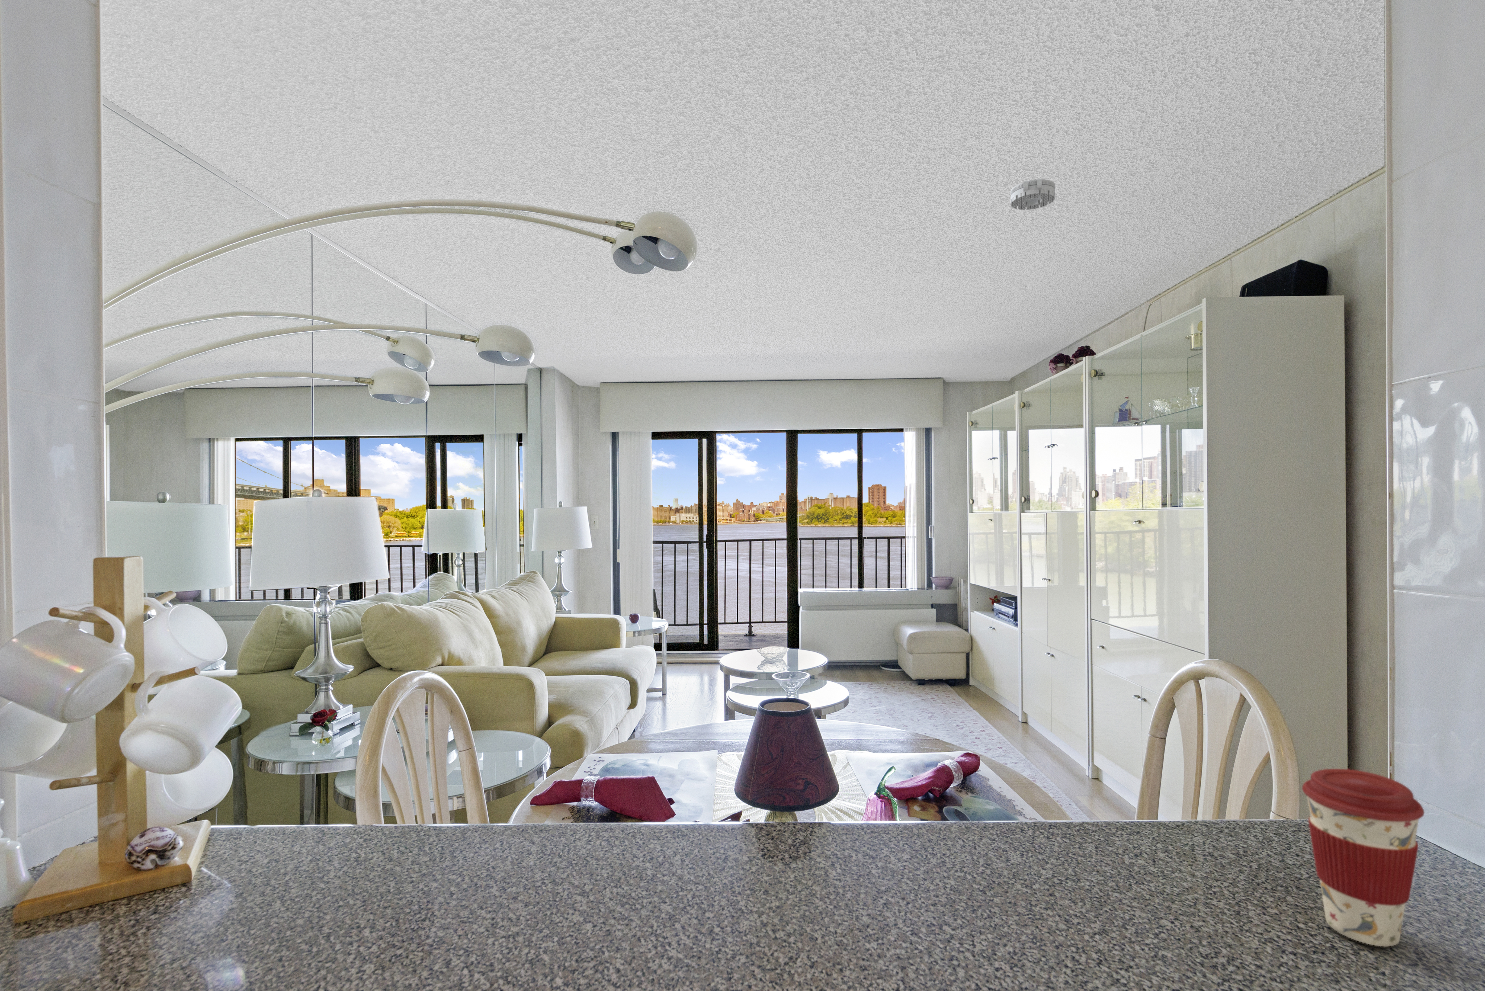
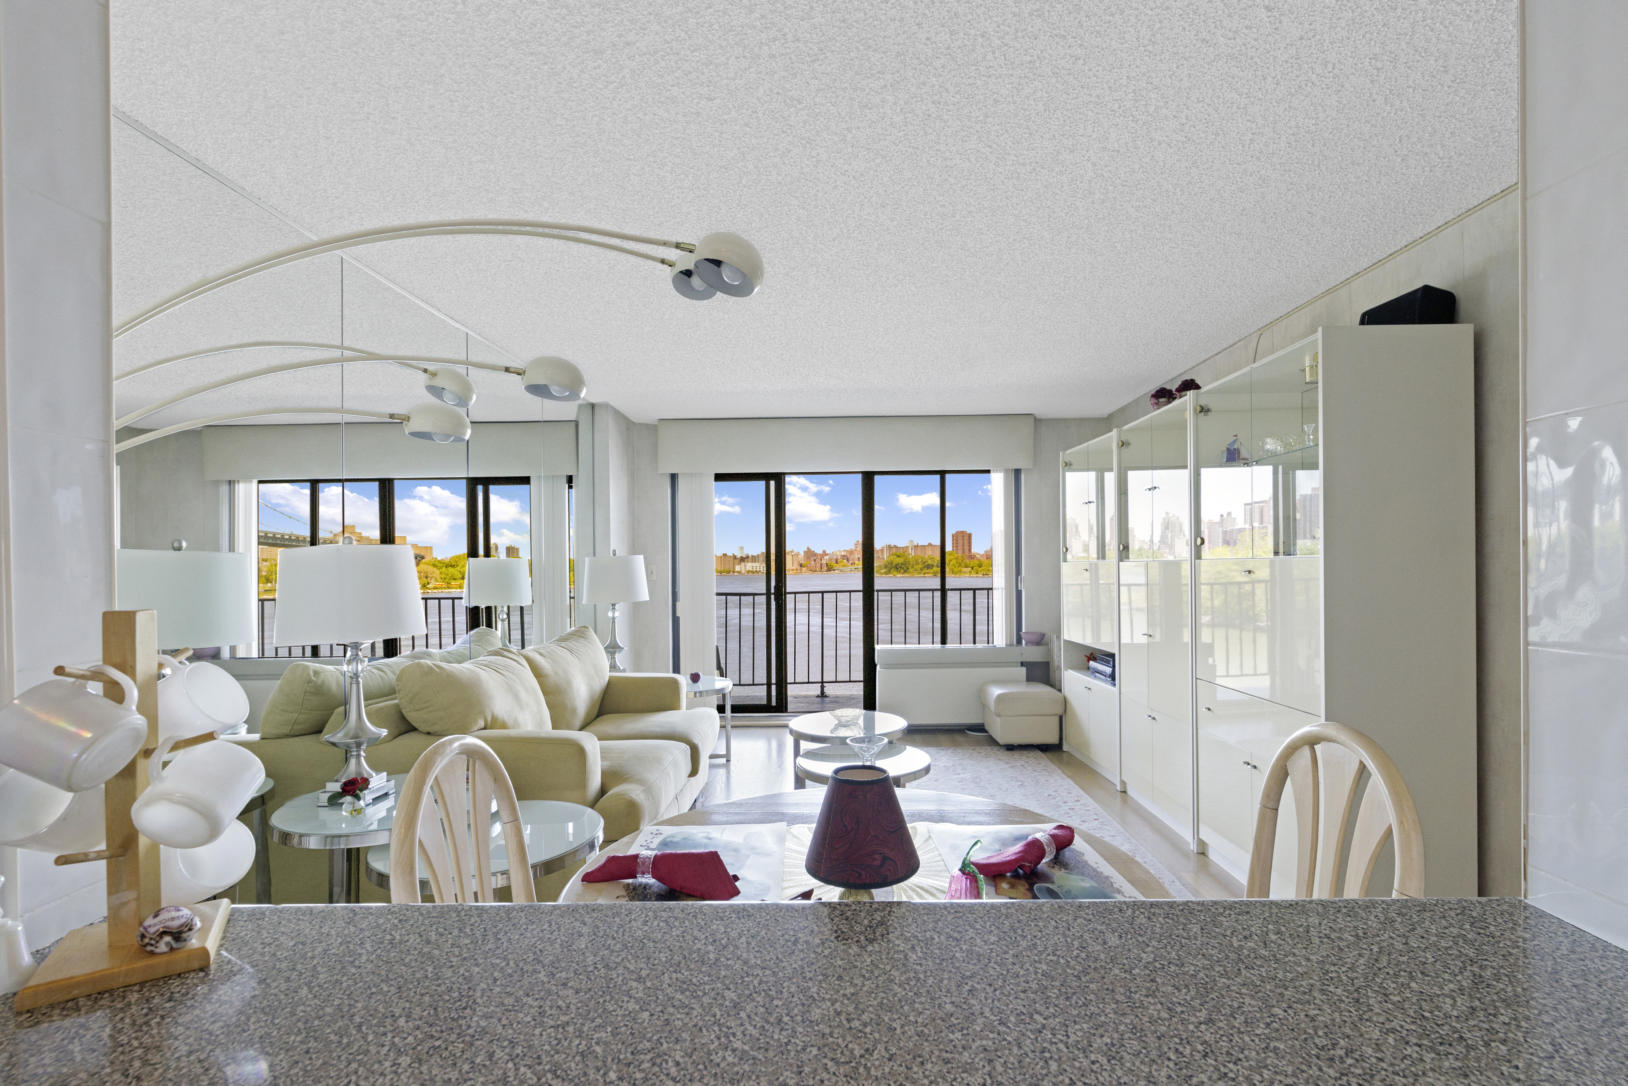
- coffee cup (1361, 855)
- smoke detector (1033, 194)
